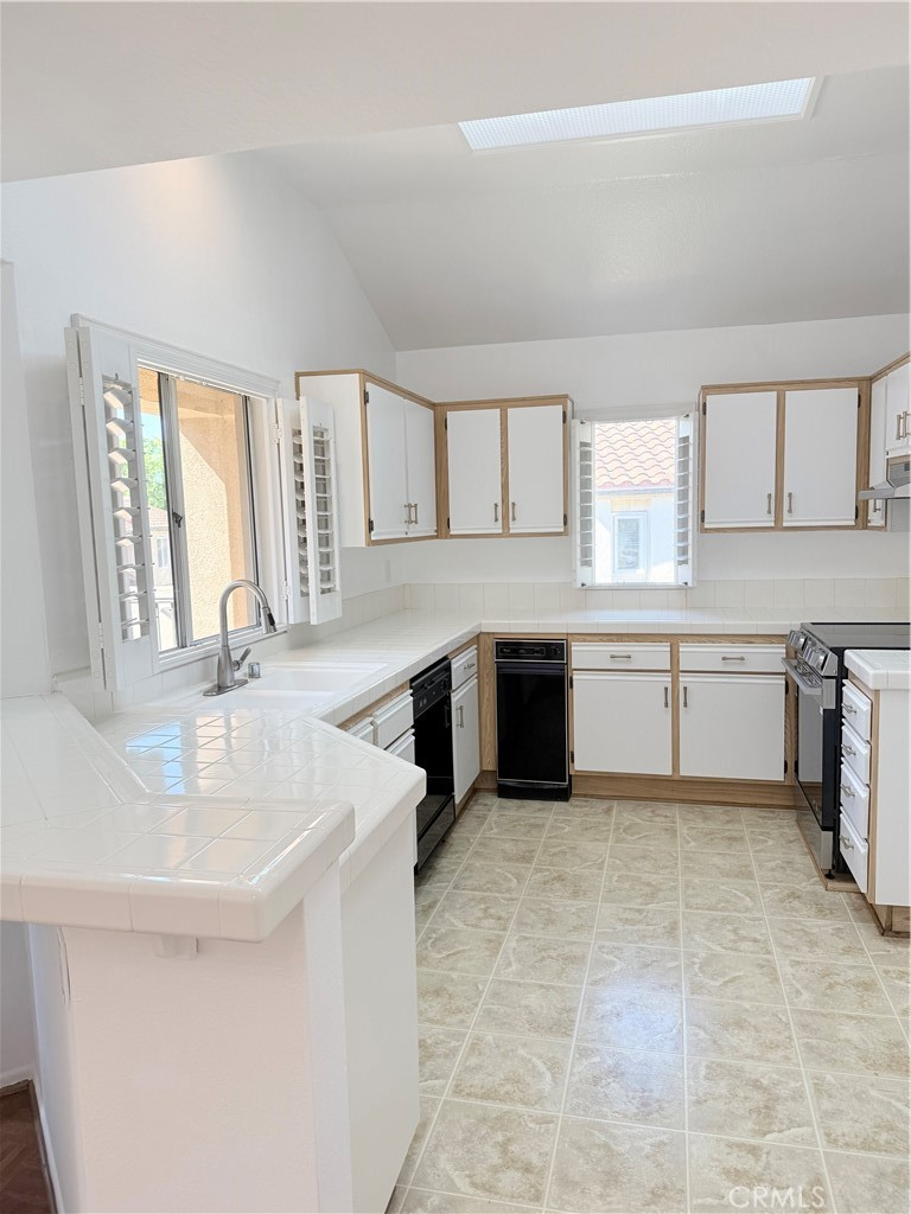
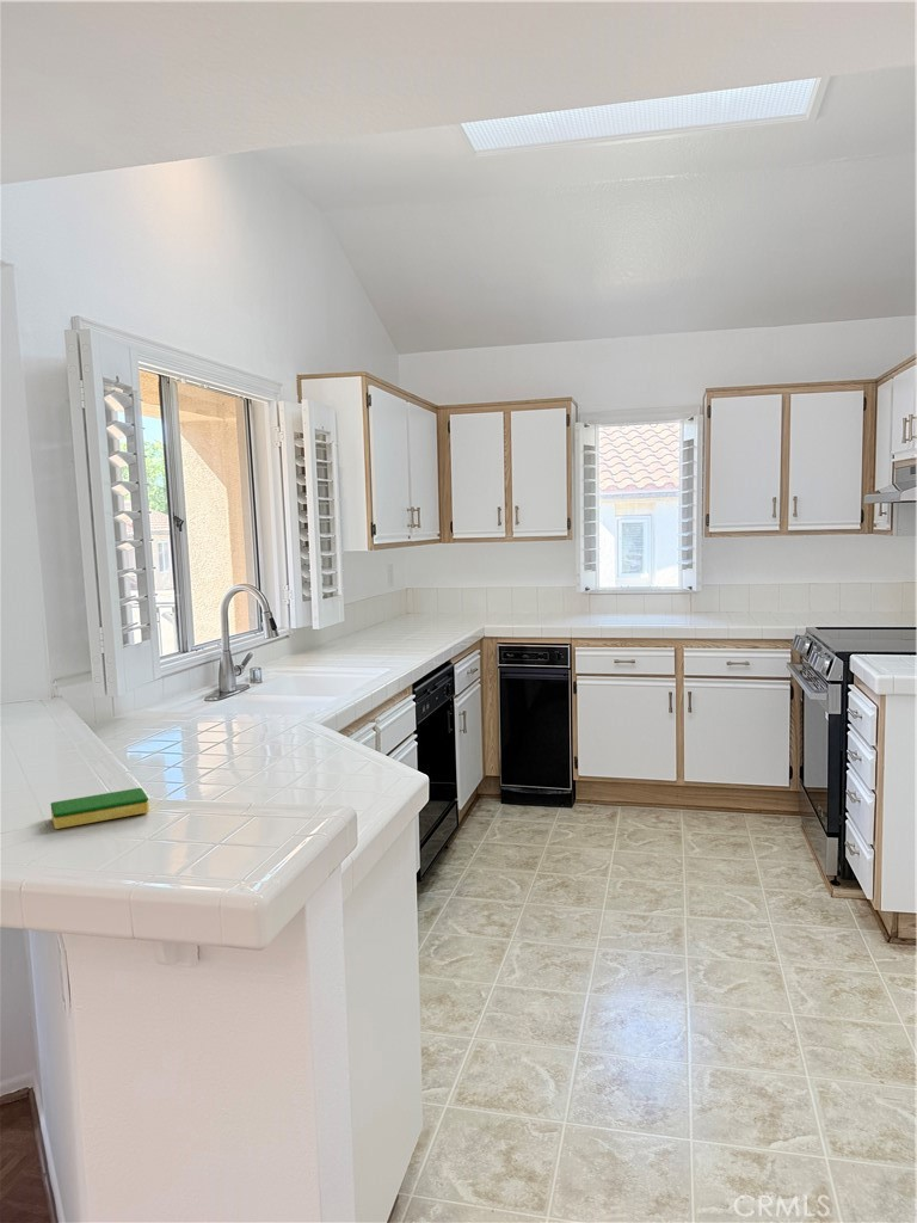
+ dish sponge (99, 807)
